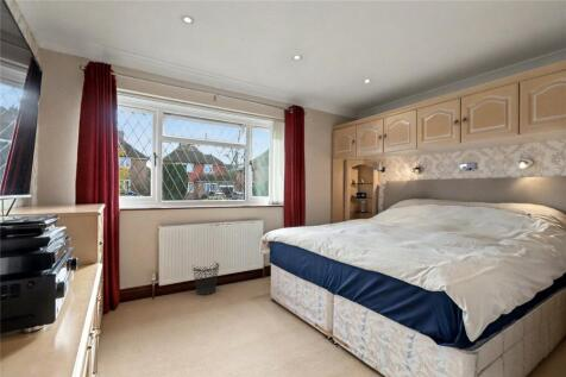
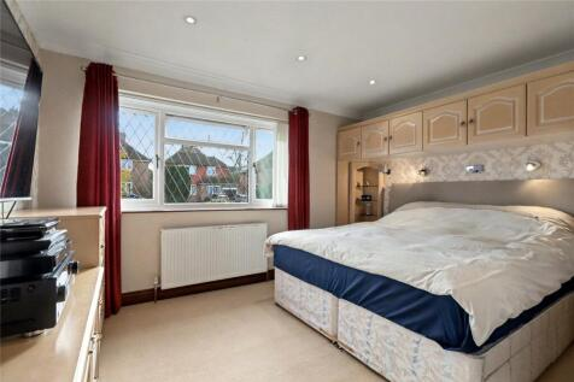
- wastebasket (206, 278)
